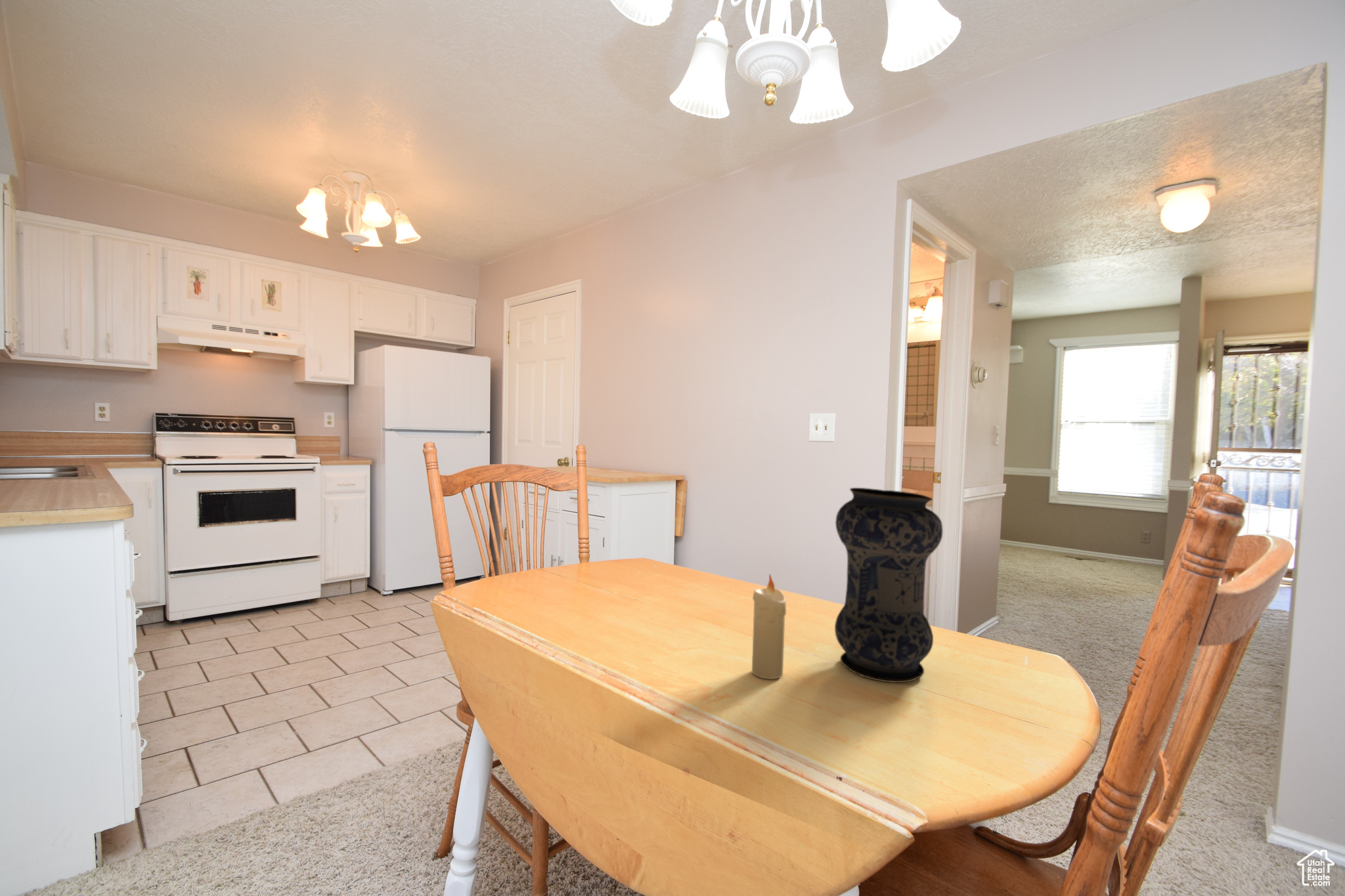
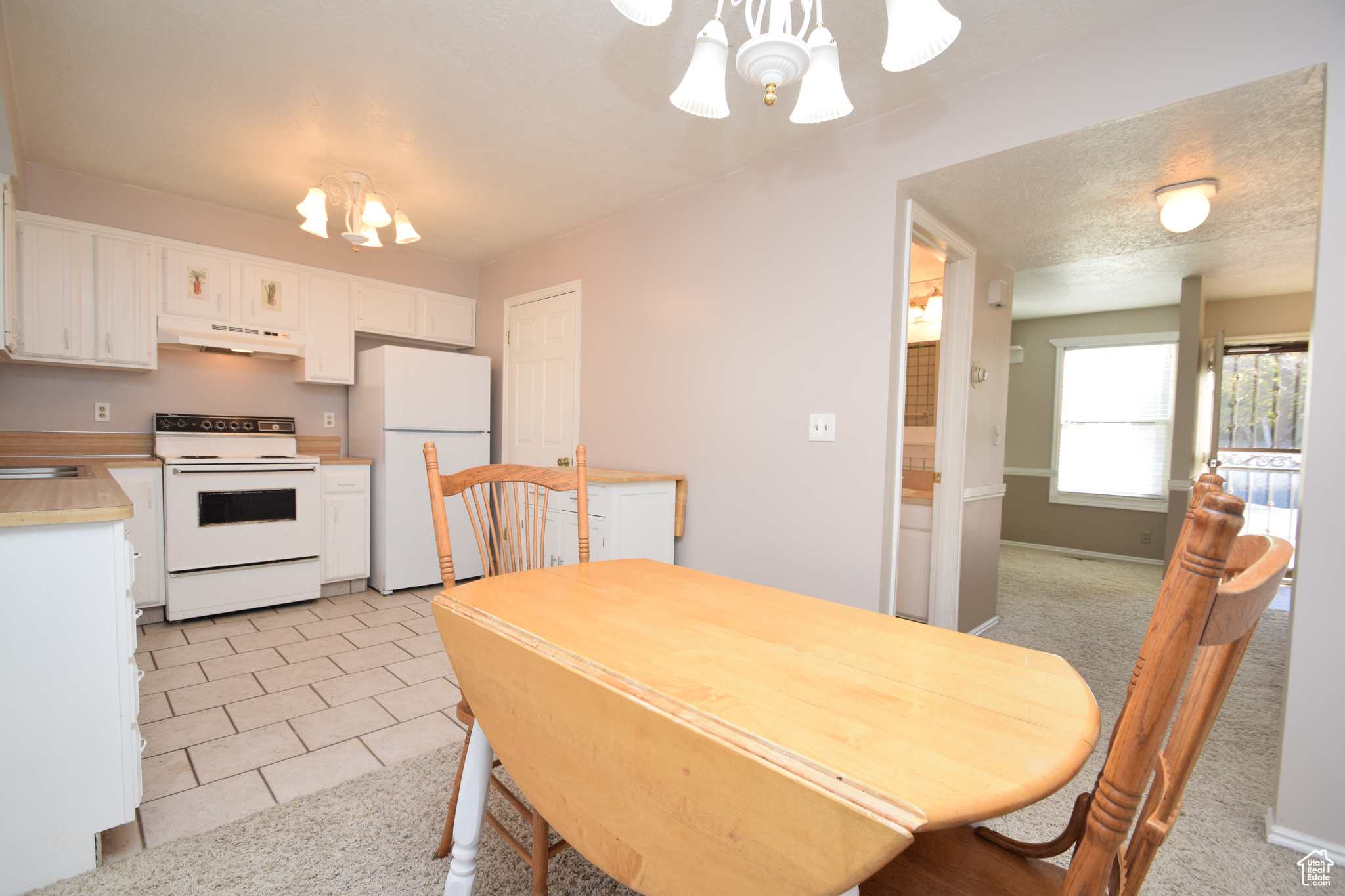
- vase (885, 578)
- candle (769, 623)
